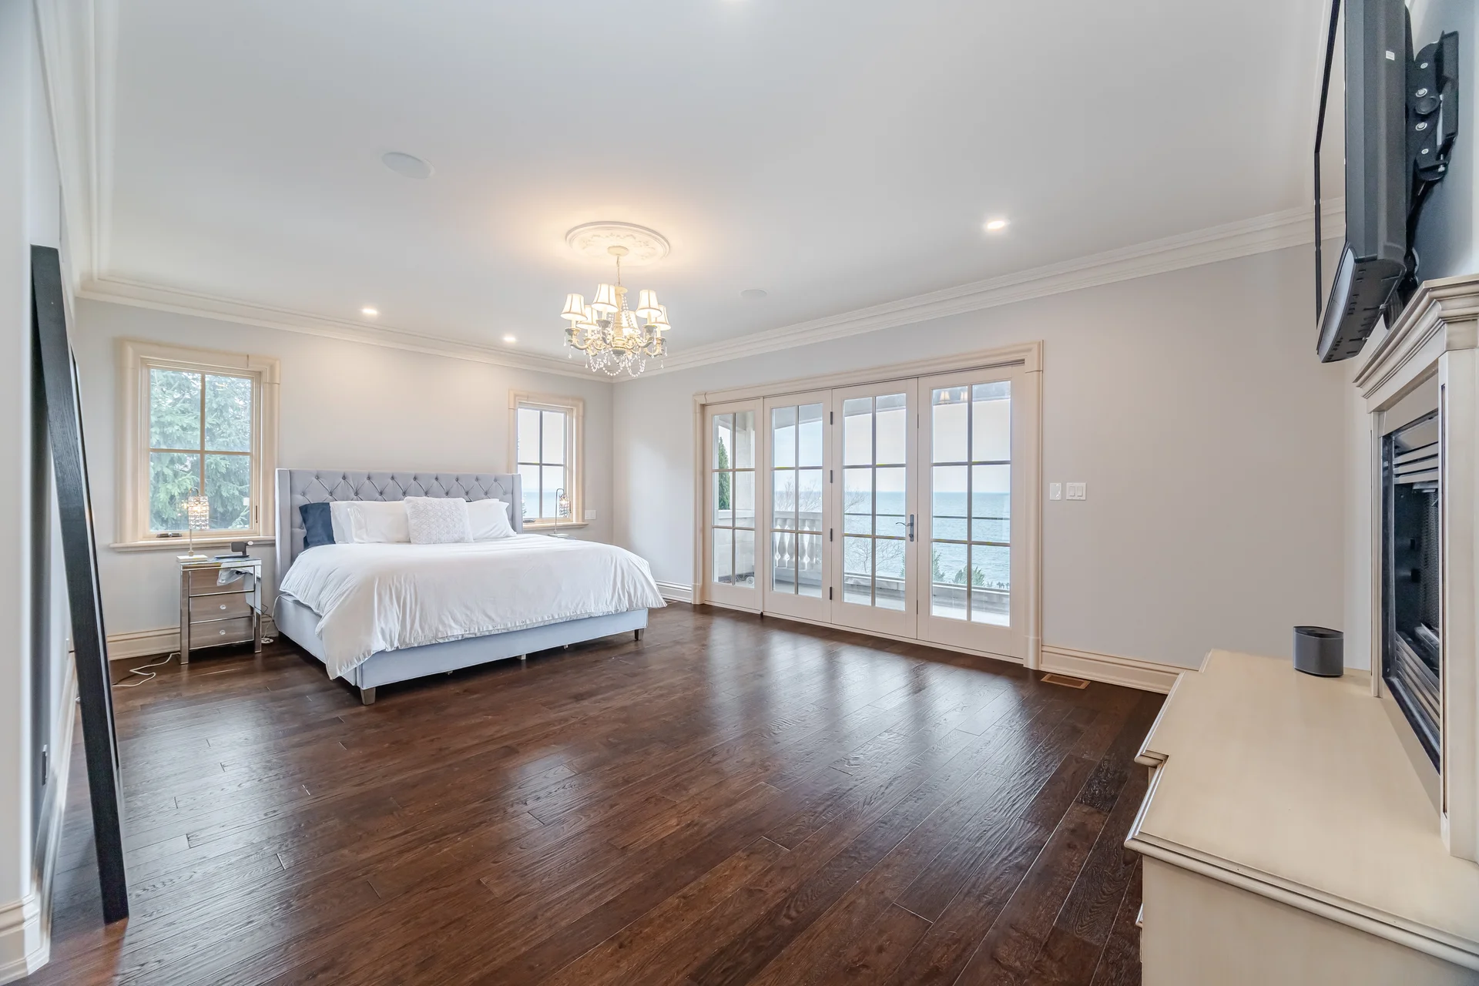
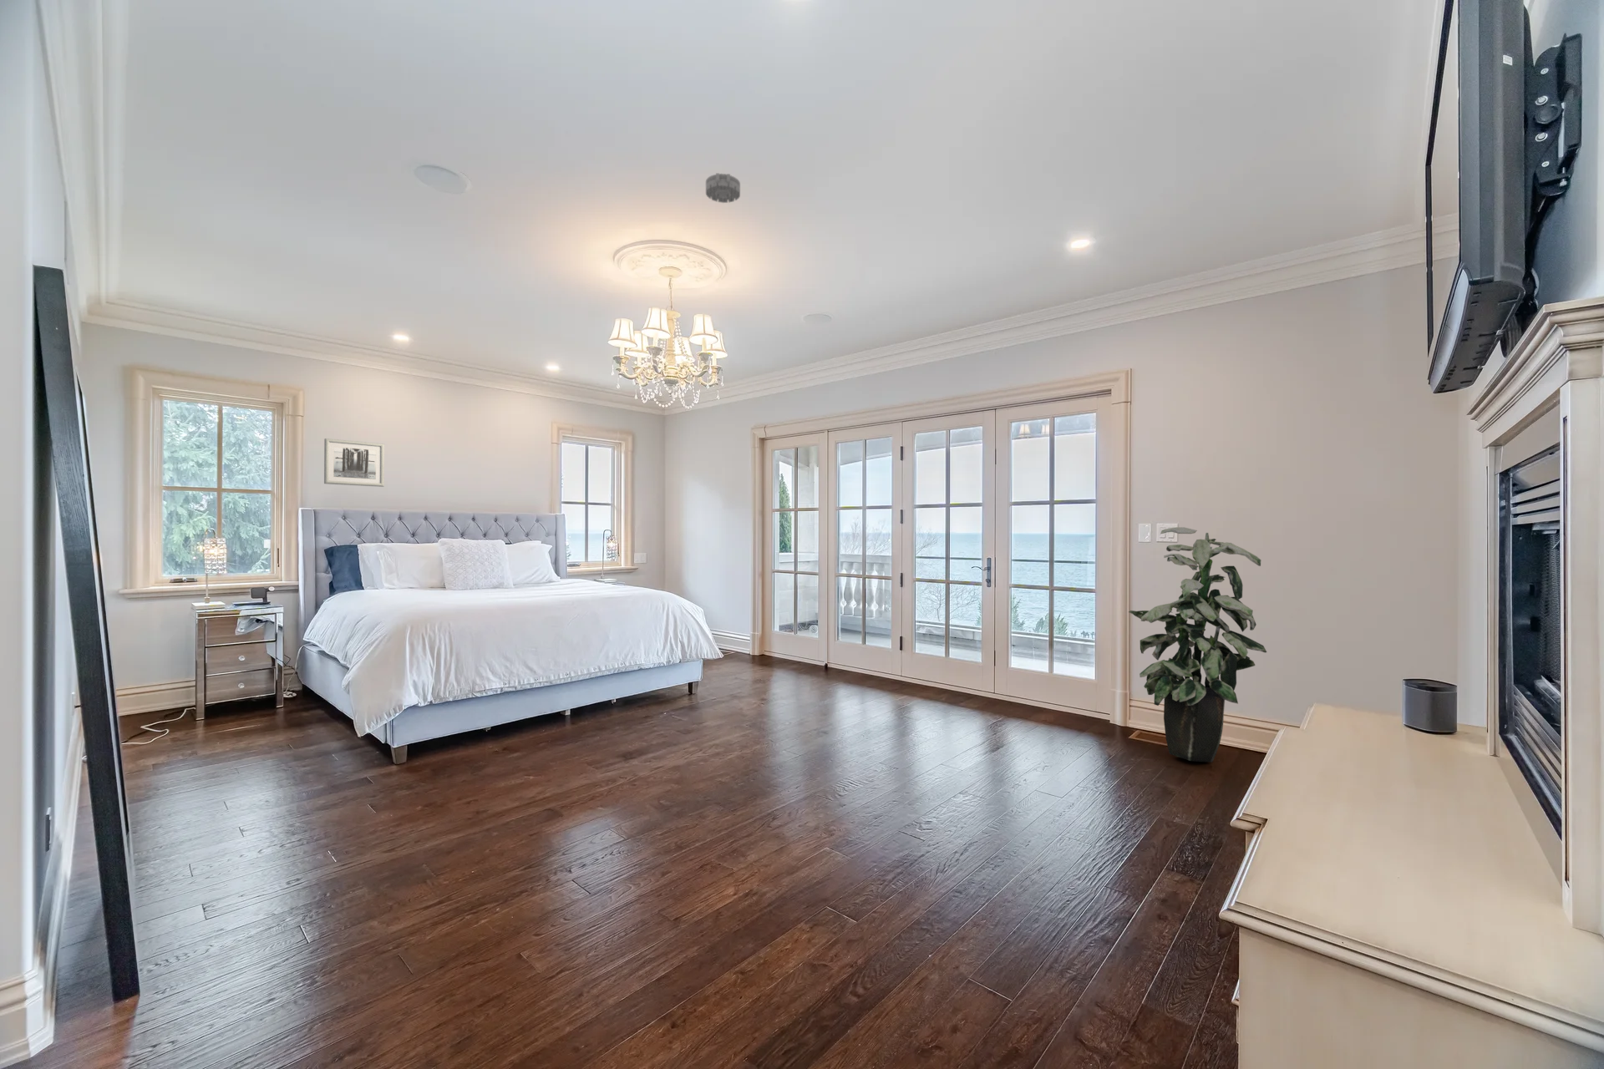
+ smoke detector (723, 187)
+ indoor plant (1192, 642)
+ wall art (356, 463)
